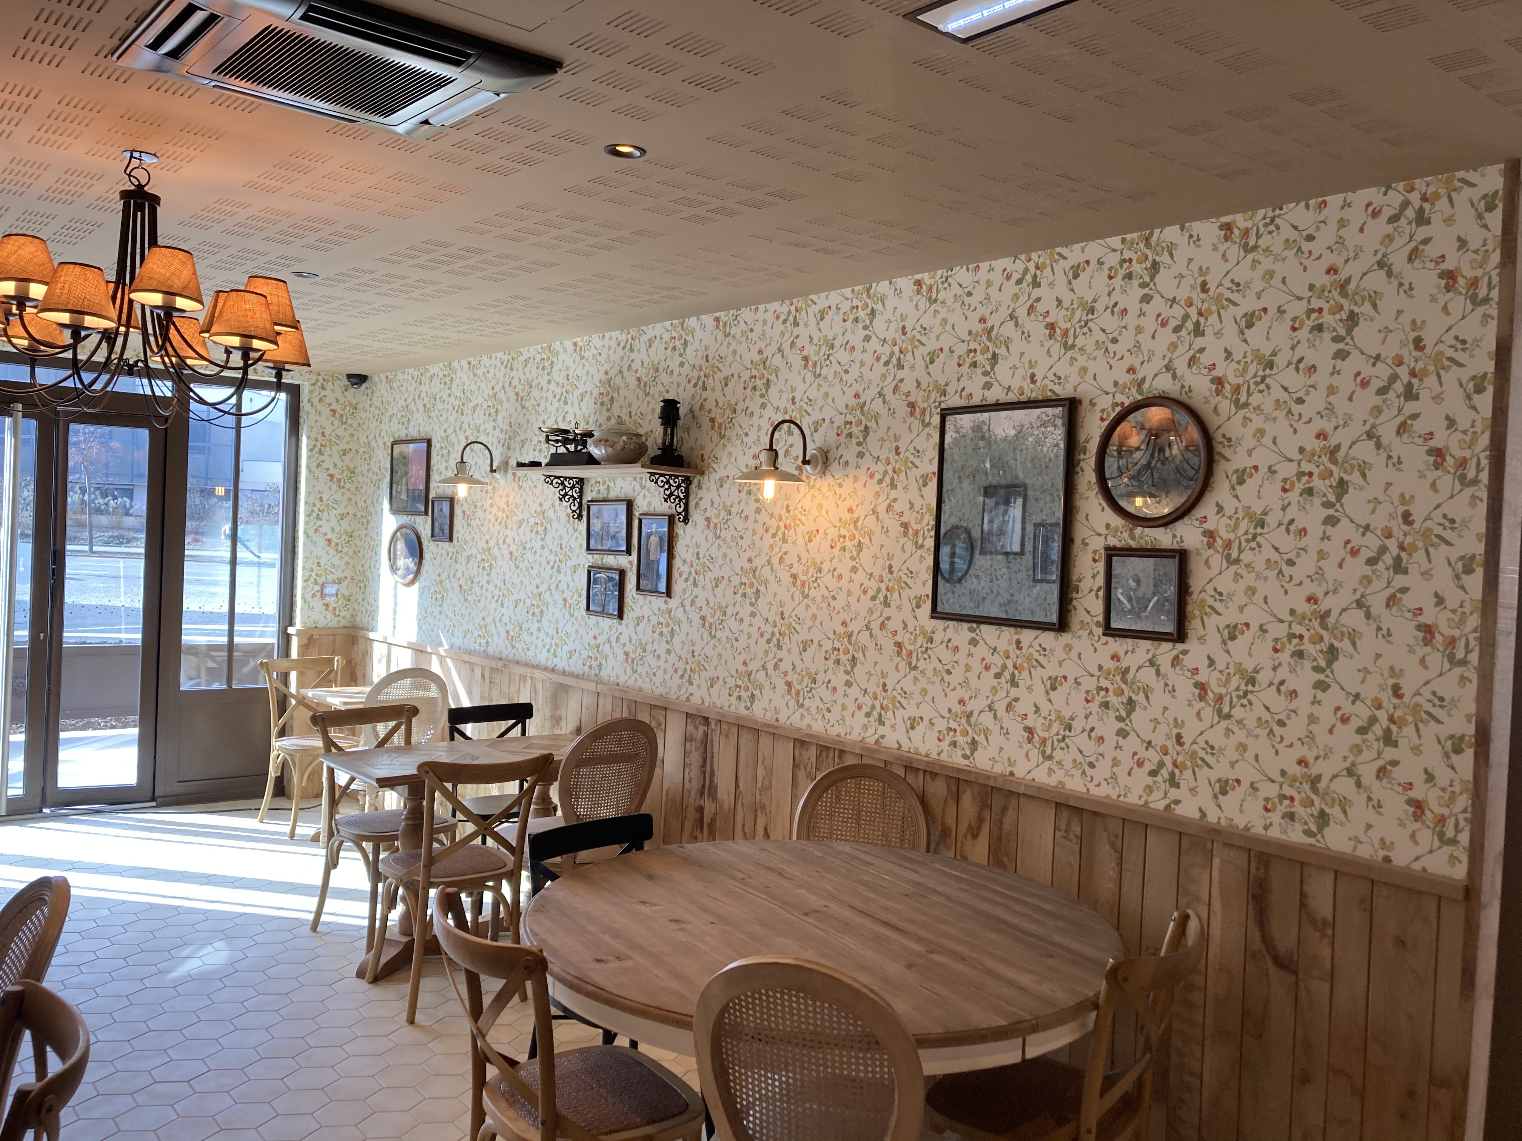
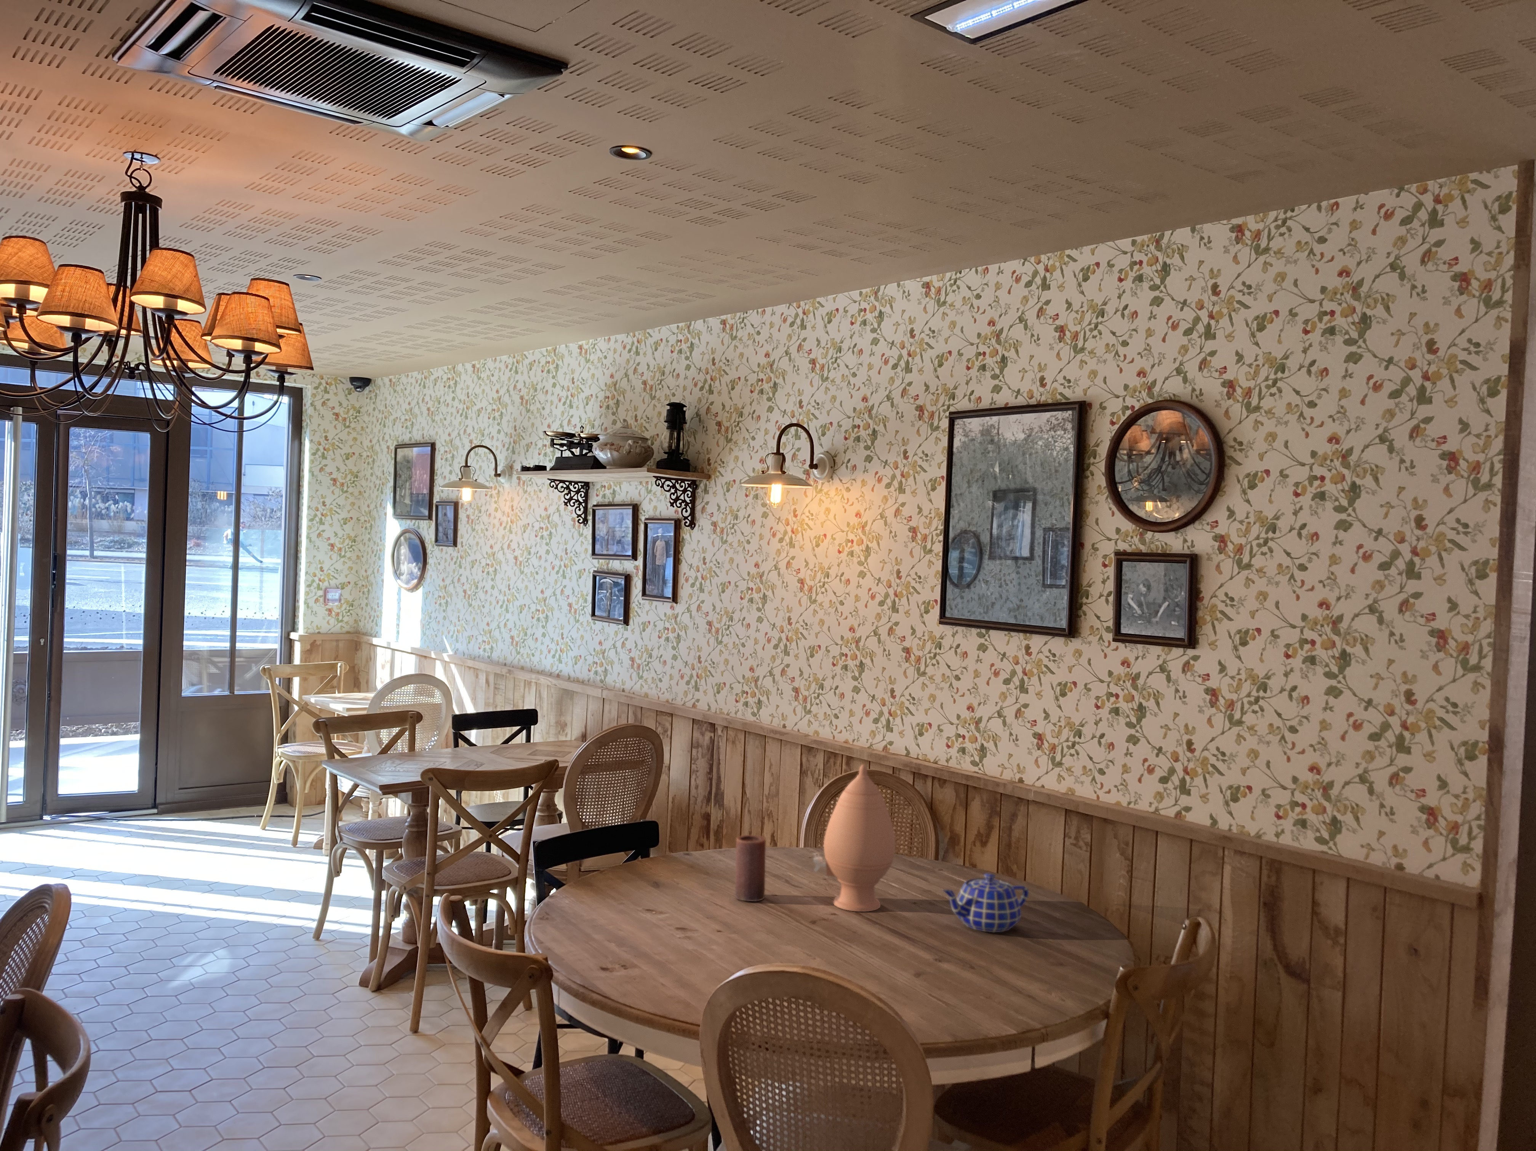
+ vase (855, 833)
+ candle (751, 868)
+ teapot (986, 901)
